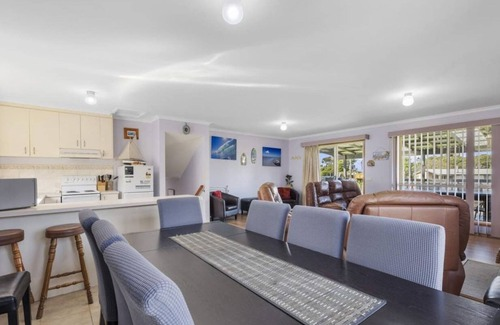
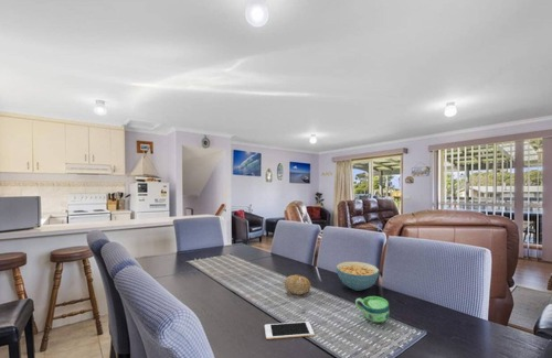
+ cereal bowl (357, 278)
+ cell phone (288, 329)
+ fruit (297, 283)
+ cup (371, 310)
